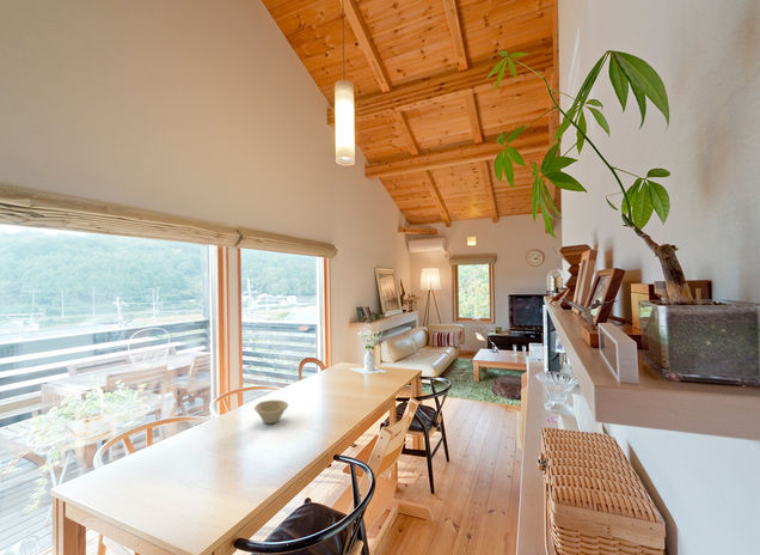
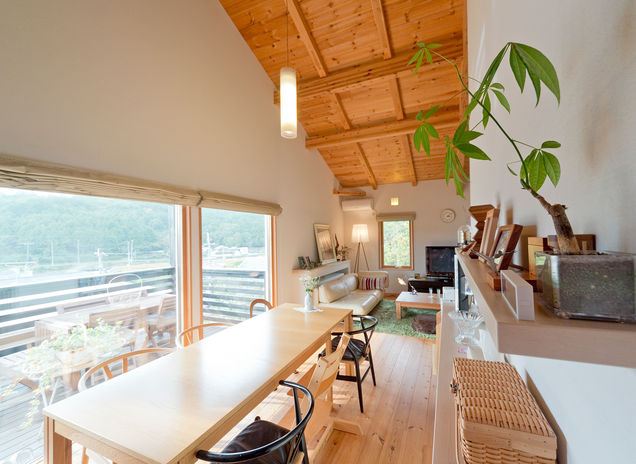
- bowl (271, 411)
